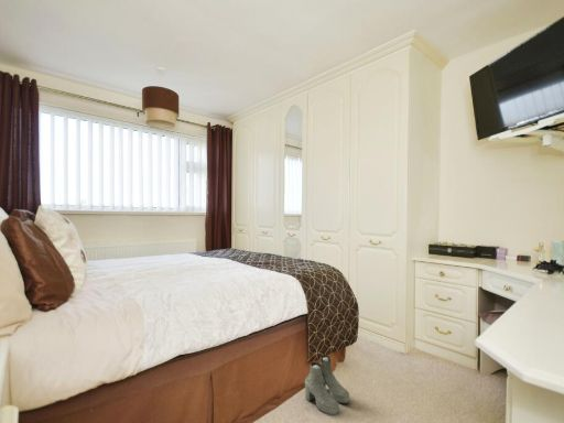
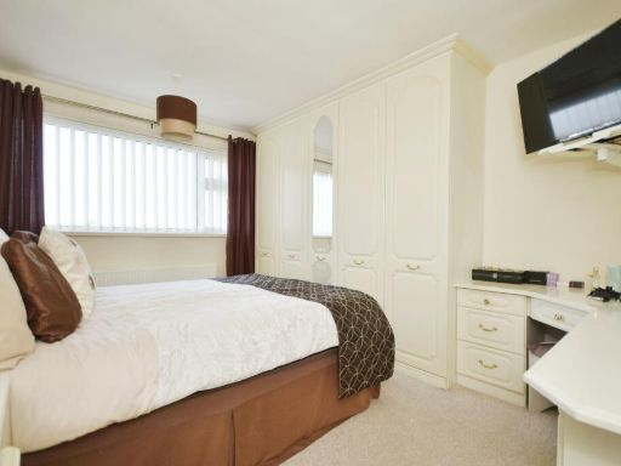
- boots (326, 381)
